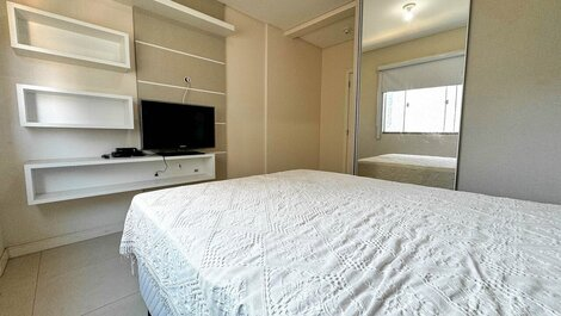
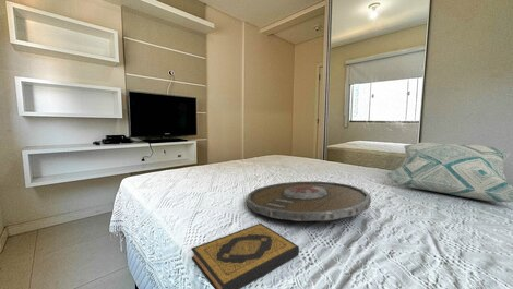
+ serving tray (305, 195)
+ hardback book (246, 252)
+ decorative pillow (448, 167)
